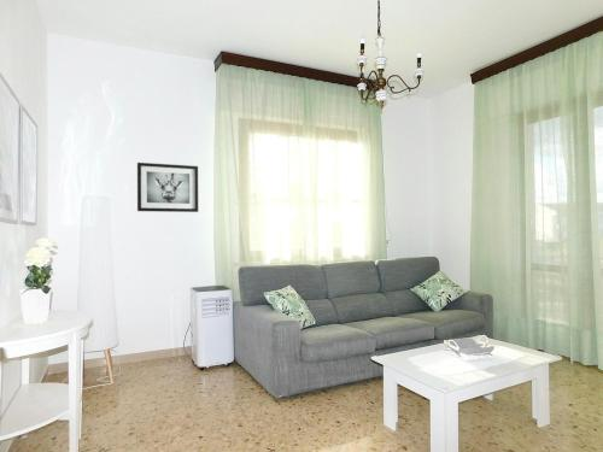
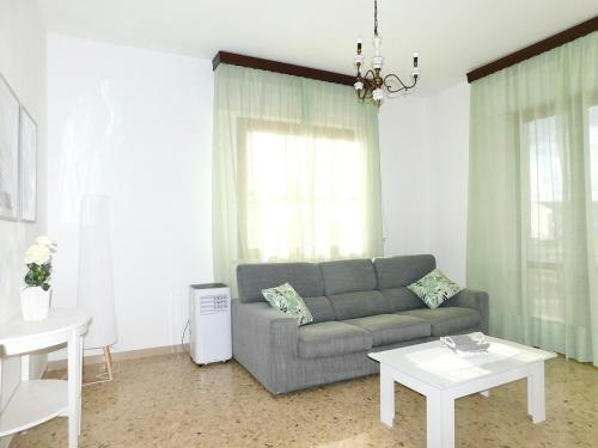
- wall art (168, 188)
